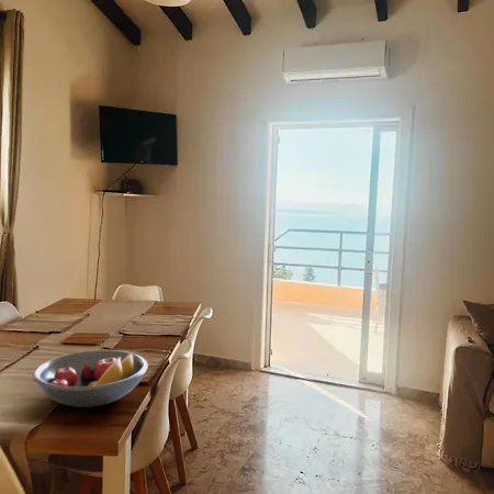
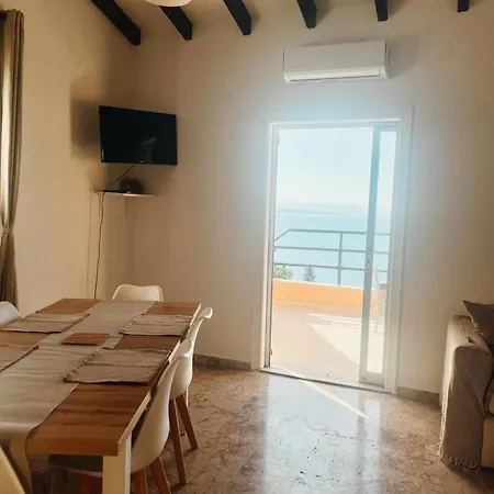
- fruit bowl (92, 378)
